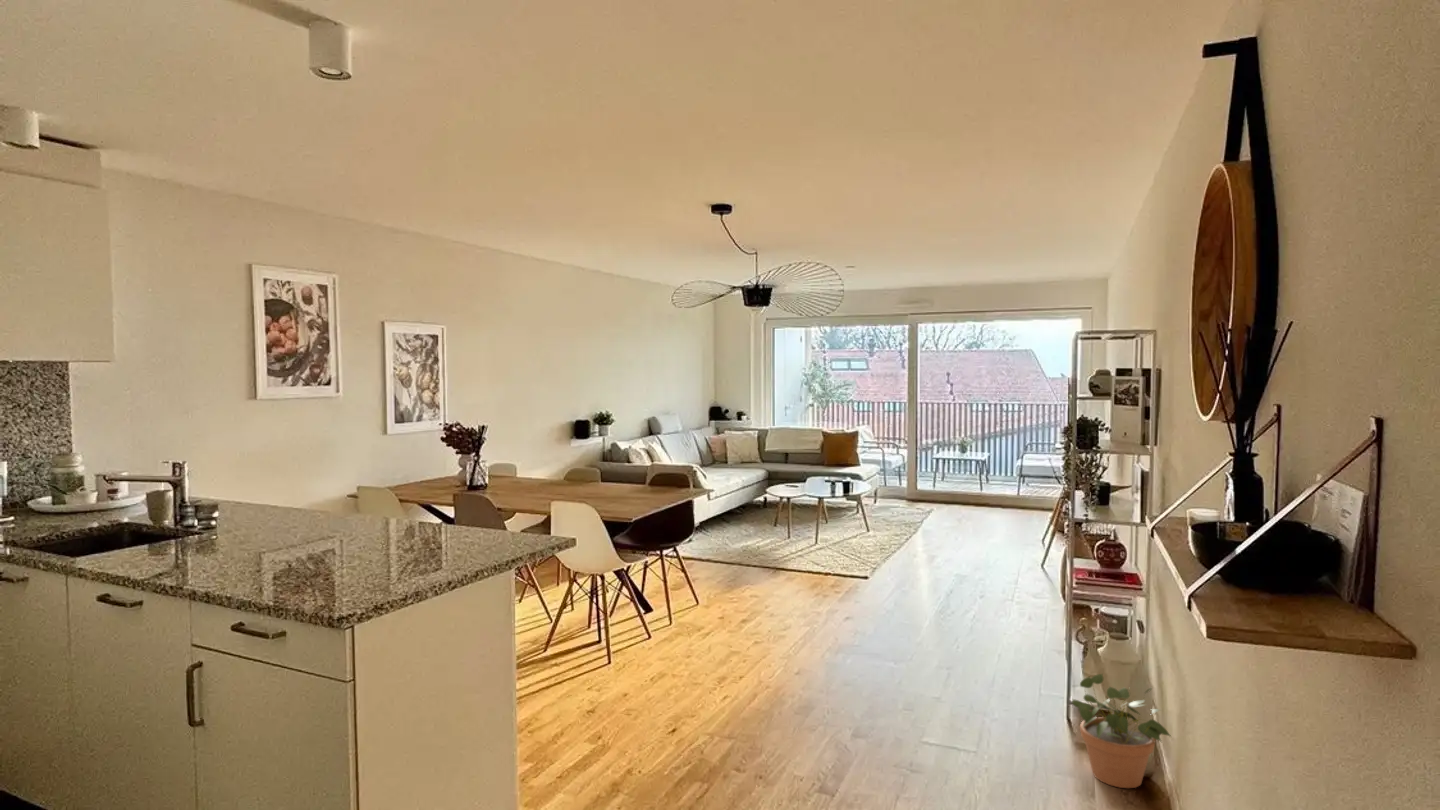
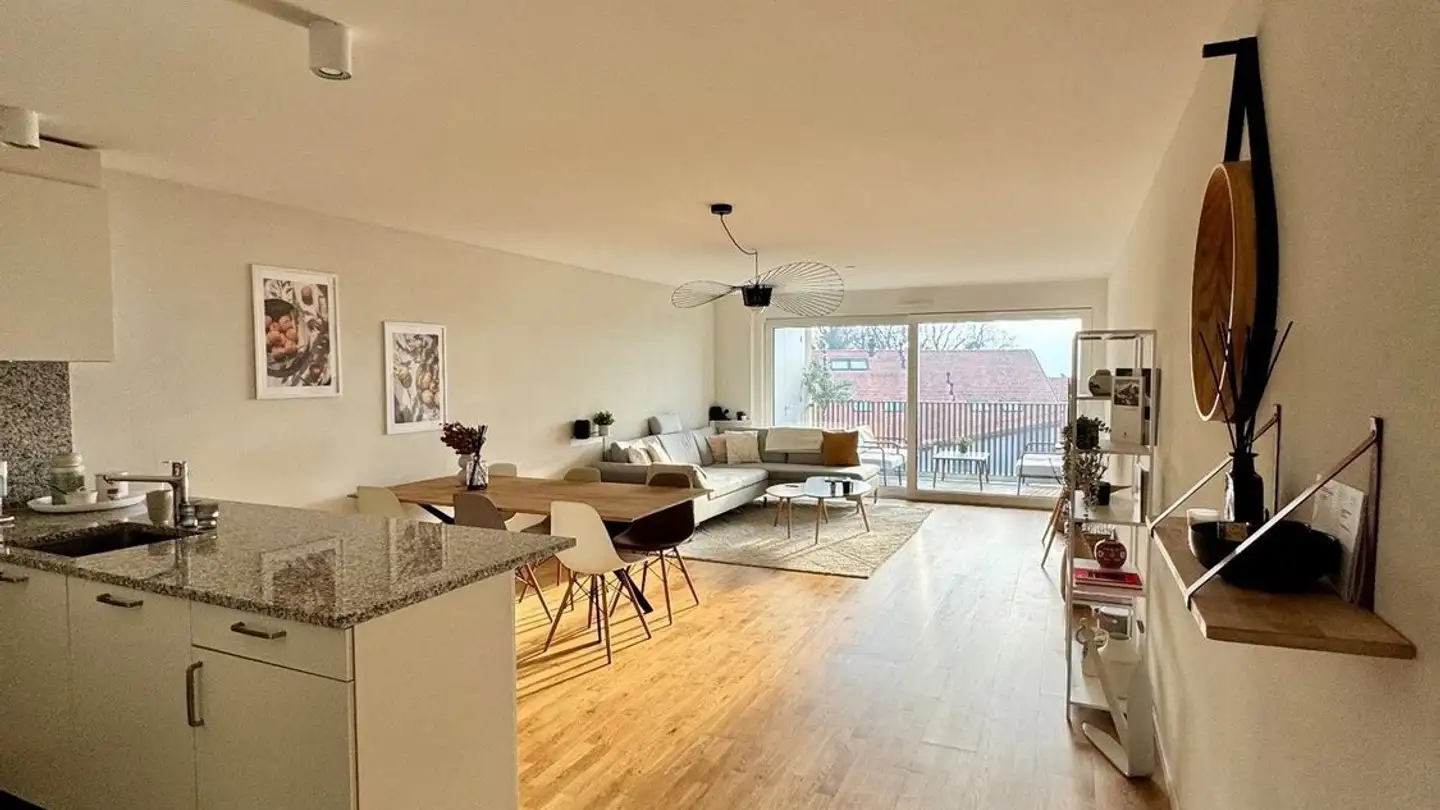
- potted plant (1120, 735)
